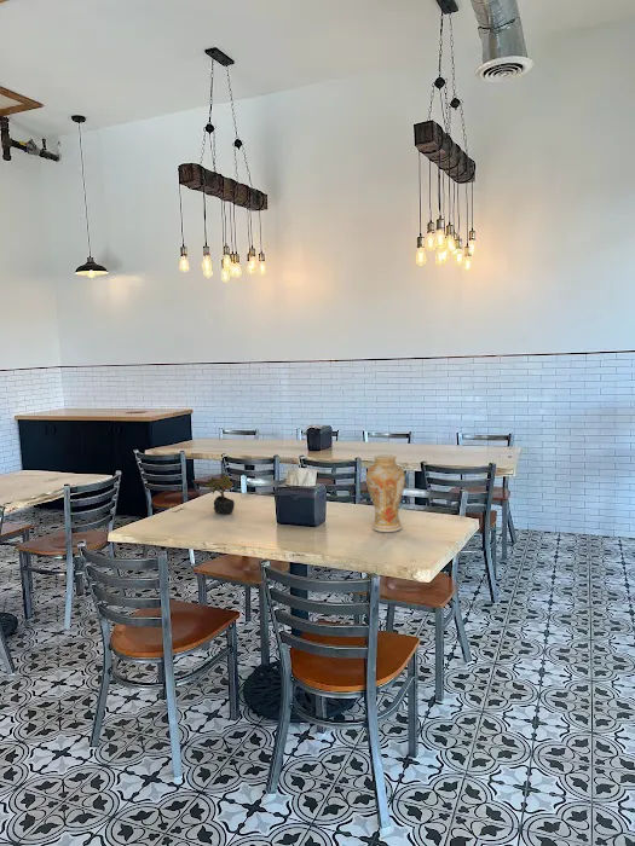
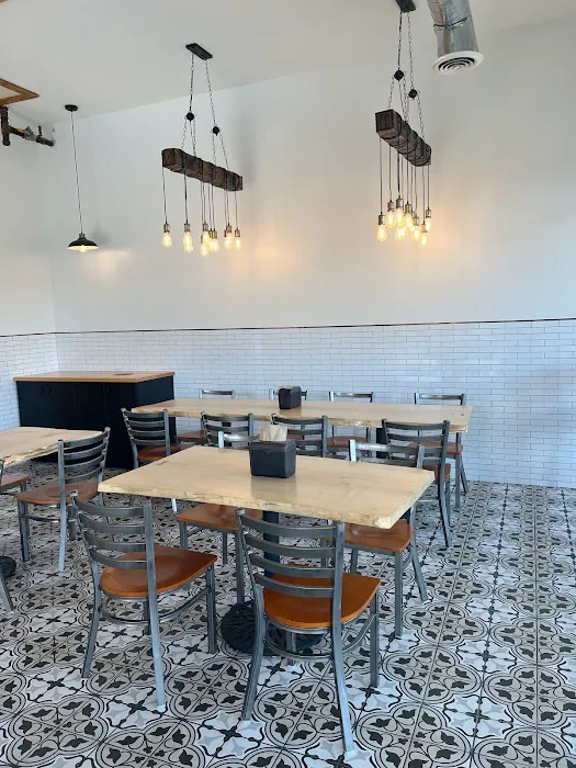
- succulent plant (221, 493)
- vase (385, 492)
